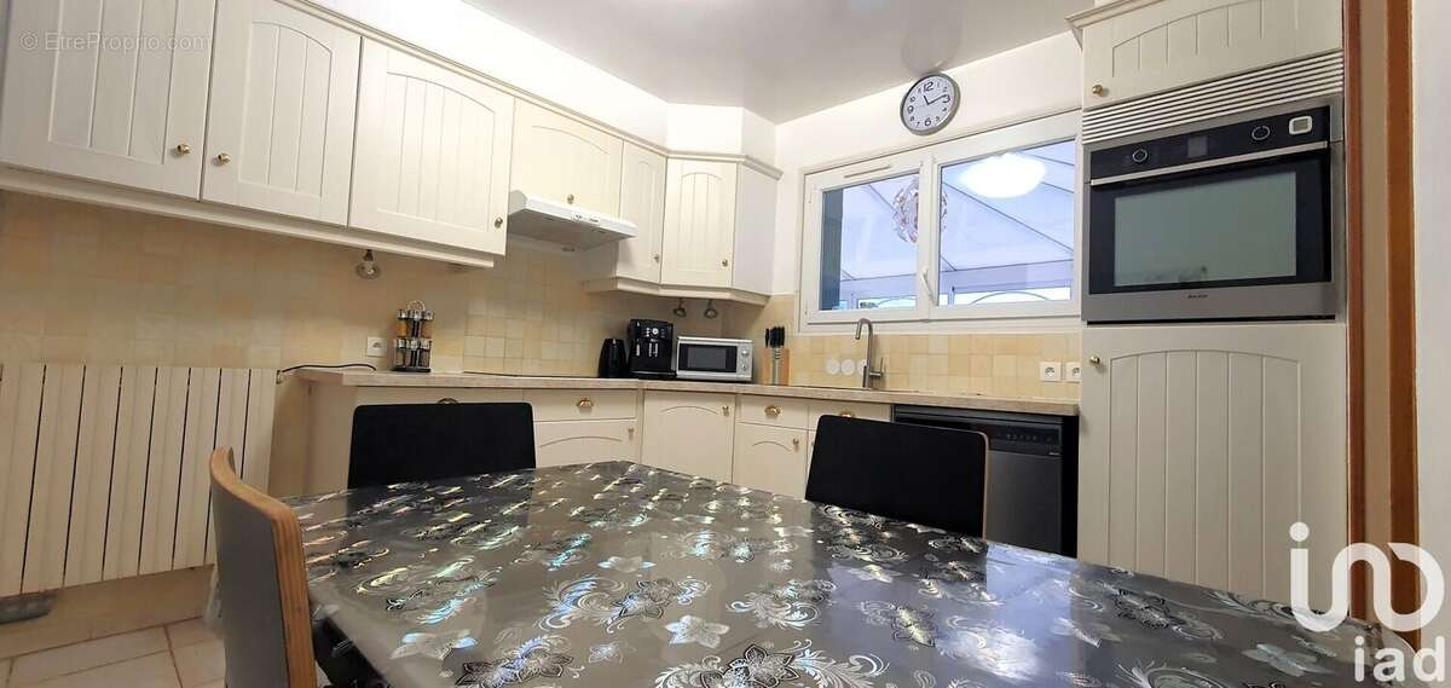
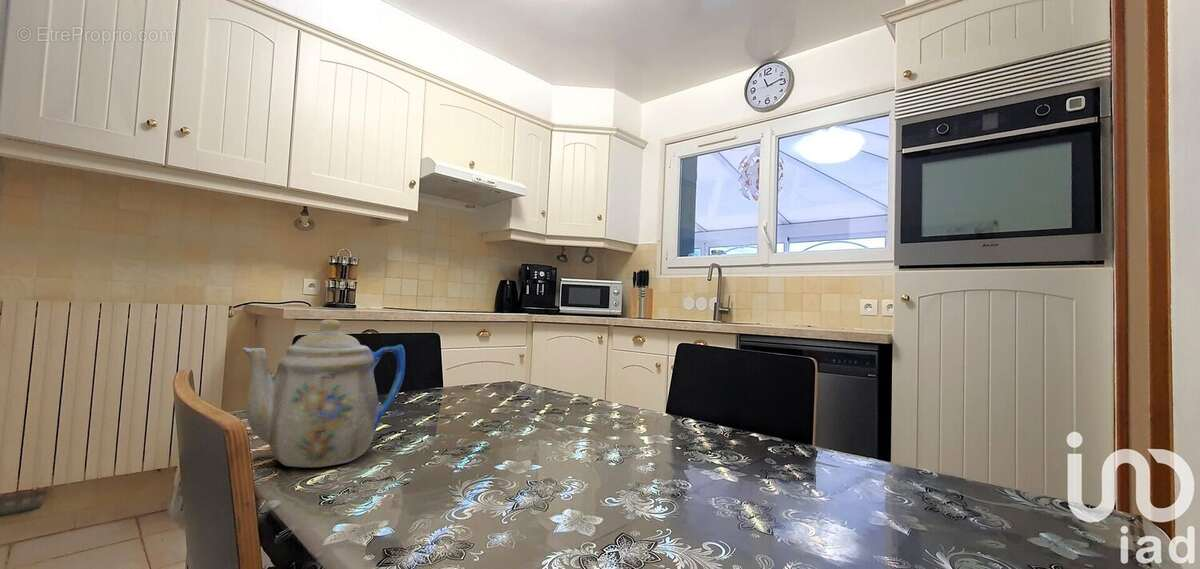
+ teapot (327, 387)
